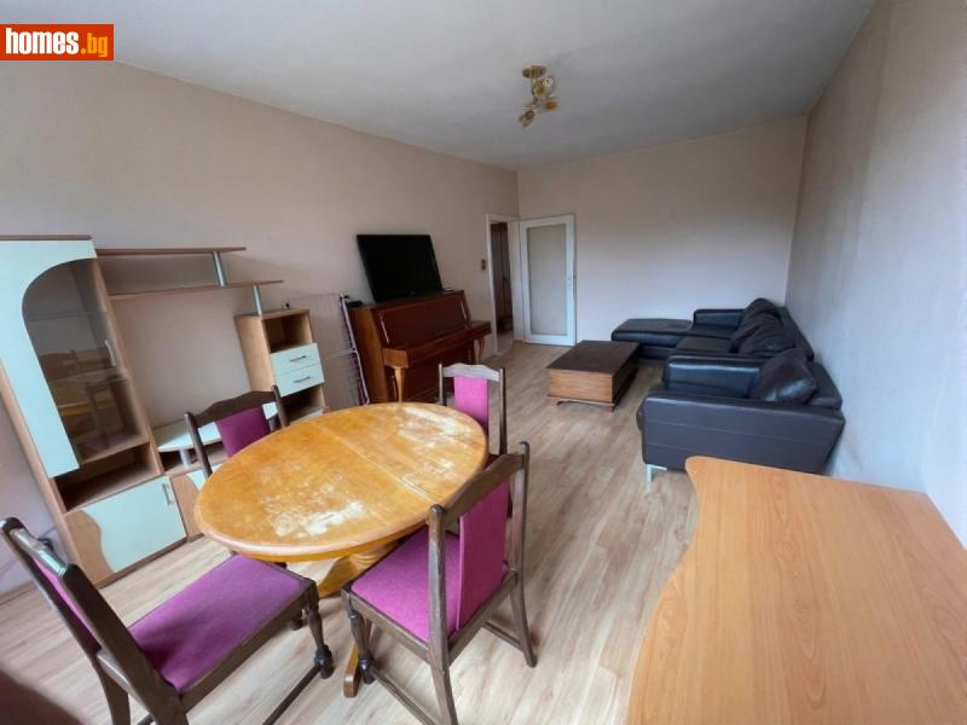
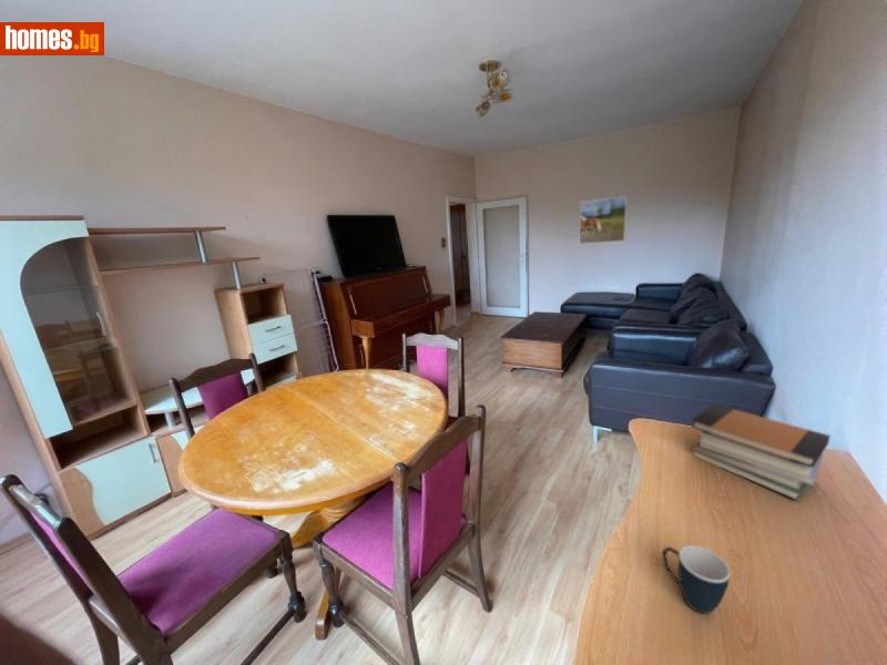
+ book stack (754, 447)
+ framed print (602, 221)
+ mug (691, 576)
